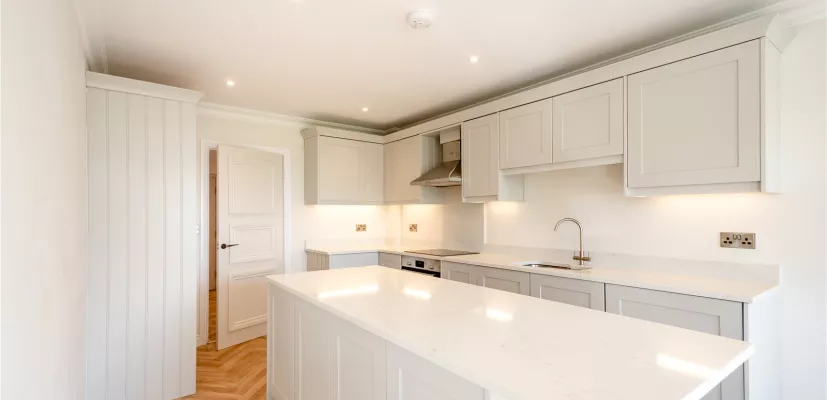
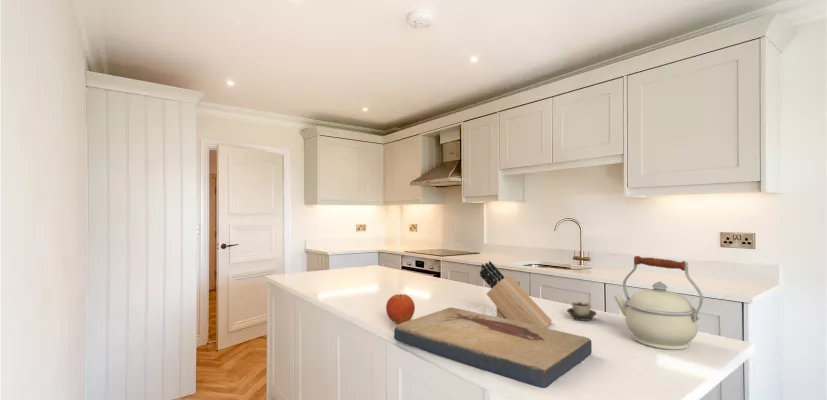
+ fish fossil (487, 338)
+ knife block (513, 292)
+ kettle (654, 298)
+ cup (581, 311)
+ fruit (400, 308)
